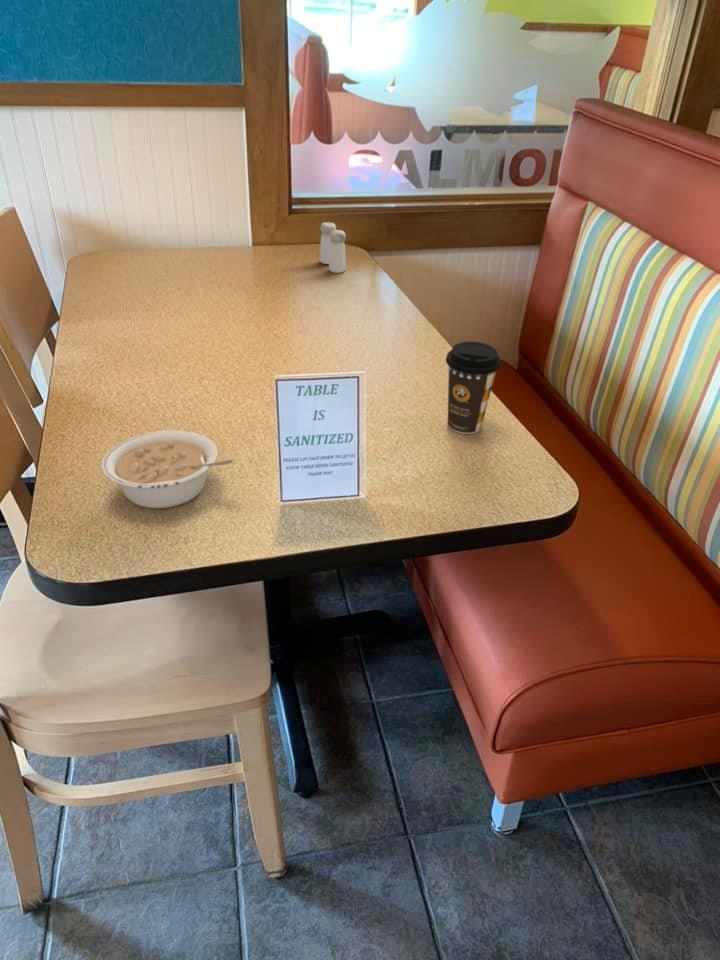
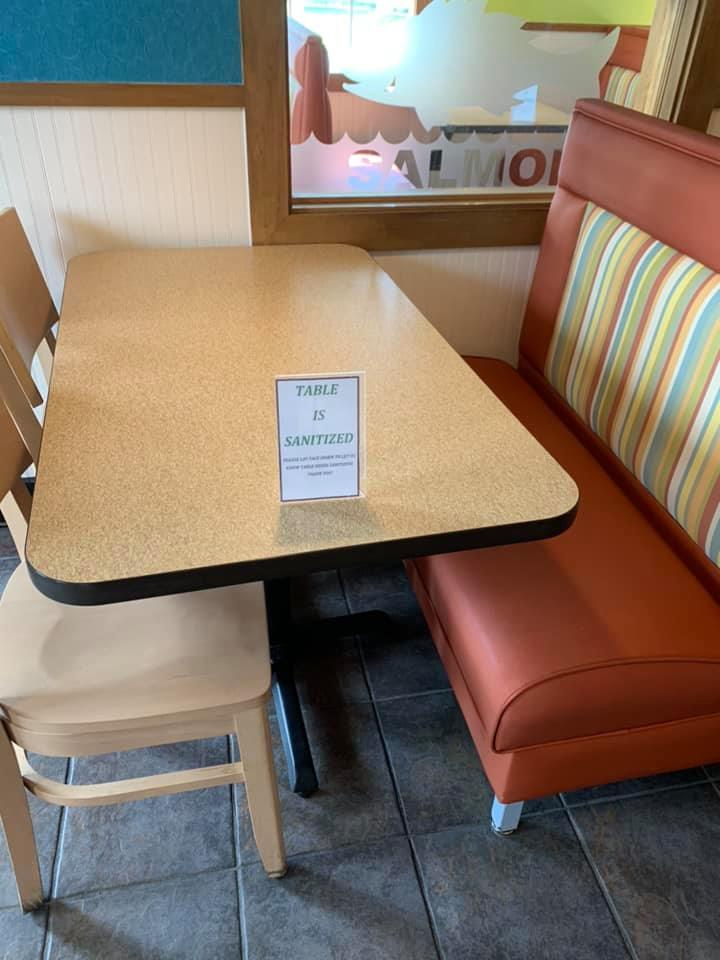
- coffee cup (469, 389)
- salt and pepper shaker (332, 246)
- legume (167, 468)
